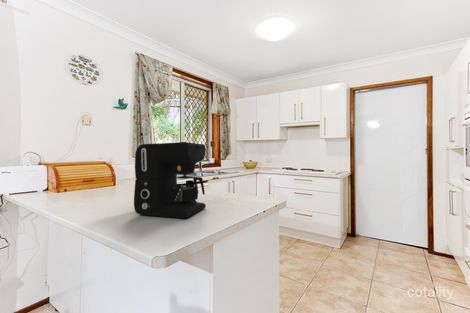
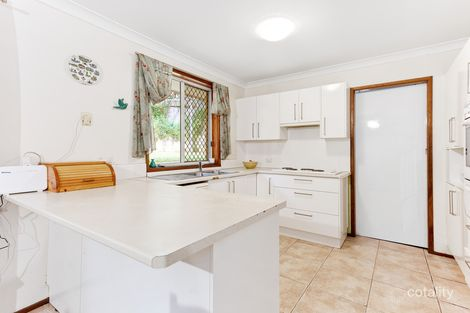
- coffee maker (174, 177)
